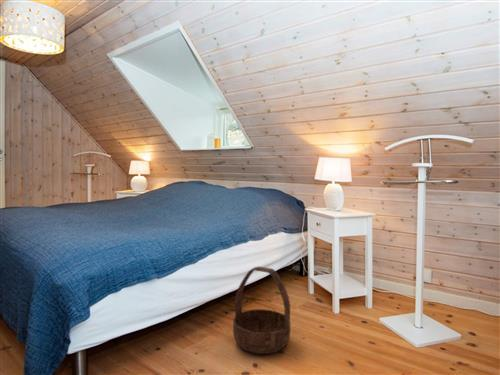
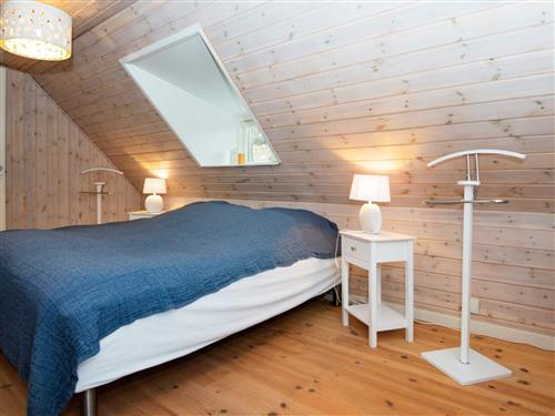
- basket (262, 309)
